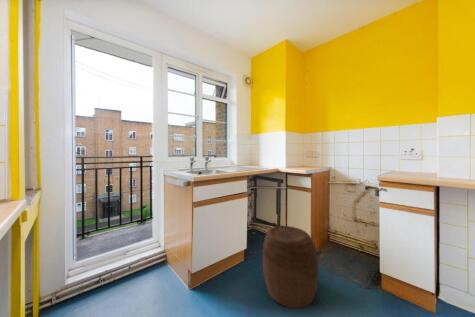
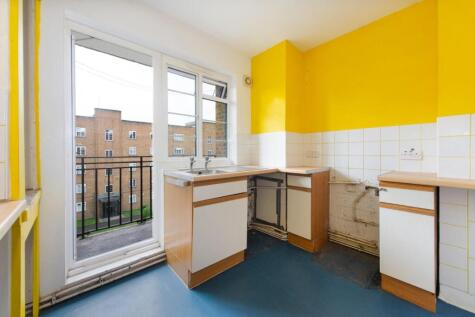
- stool (289, 261)
